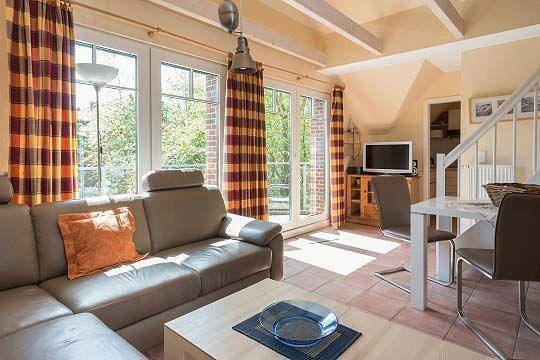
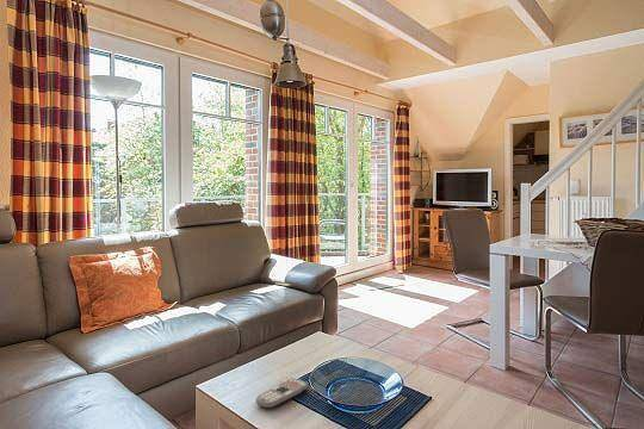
+ remote control (281, 392)
